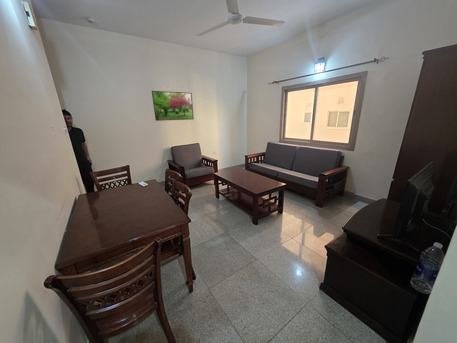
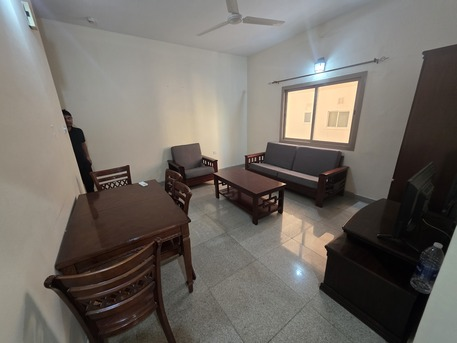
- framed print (174, 106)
